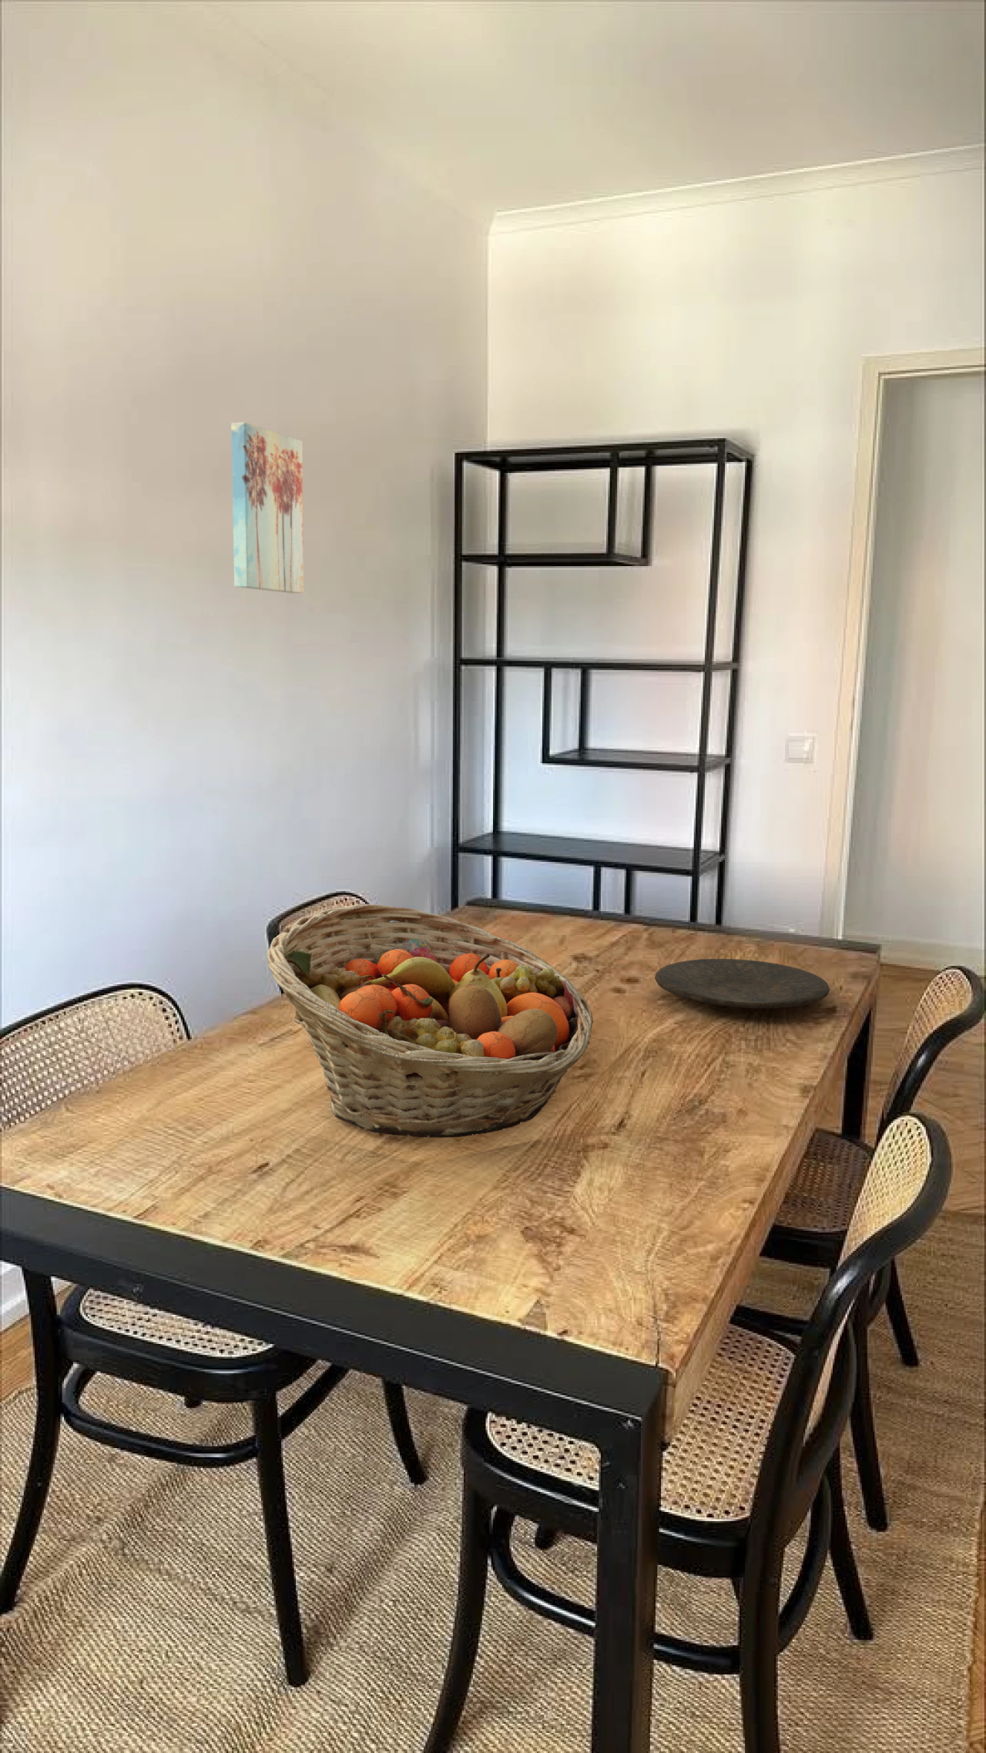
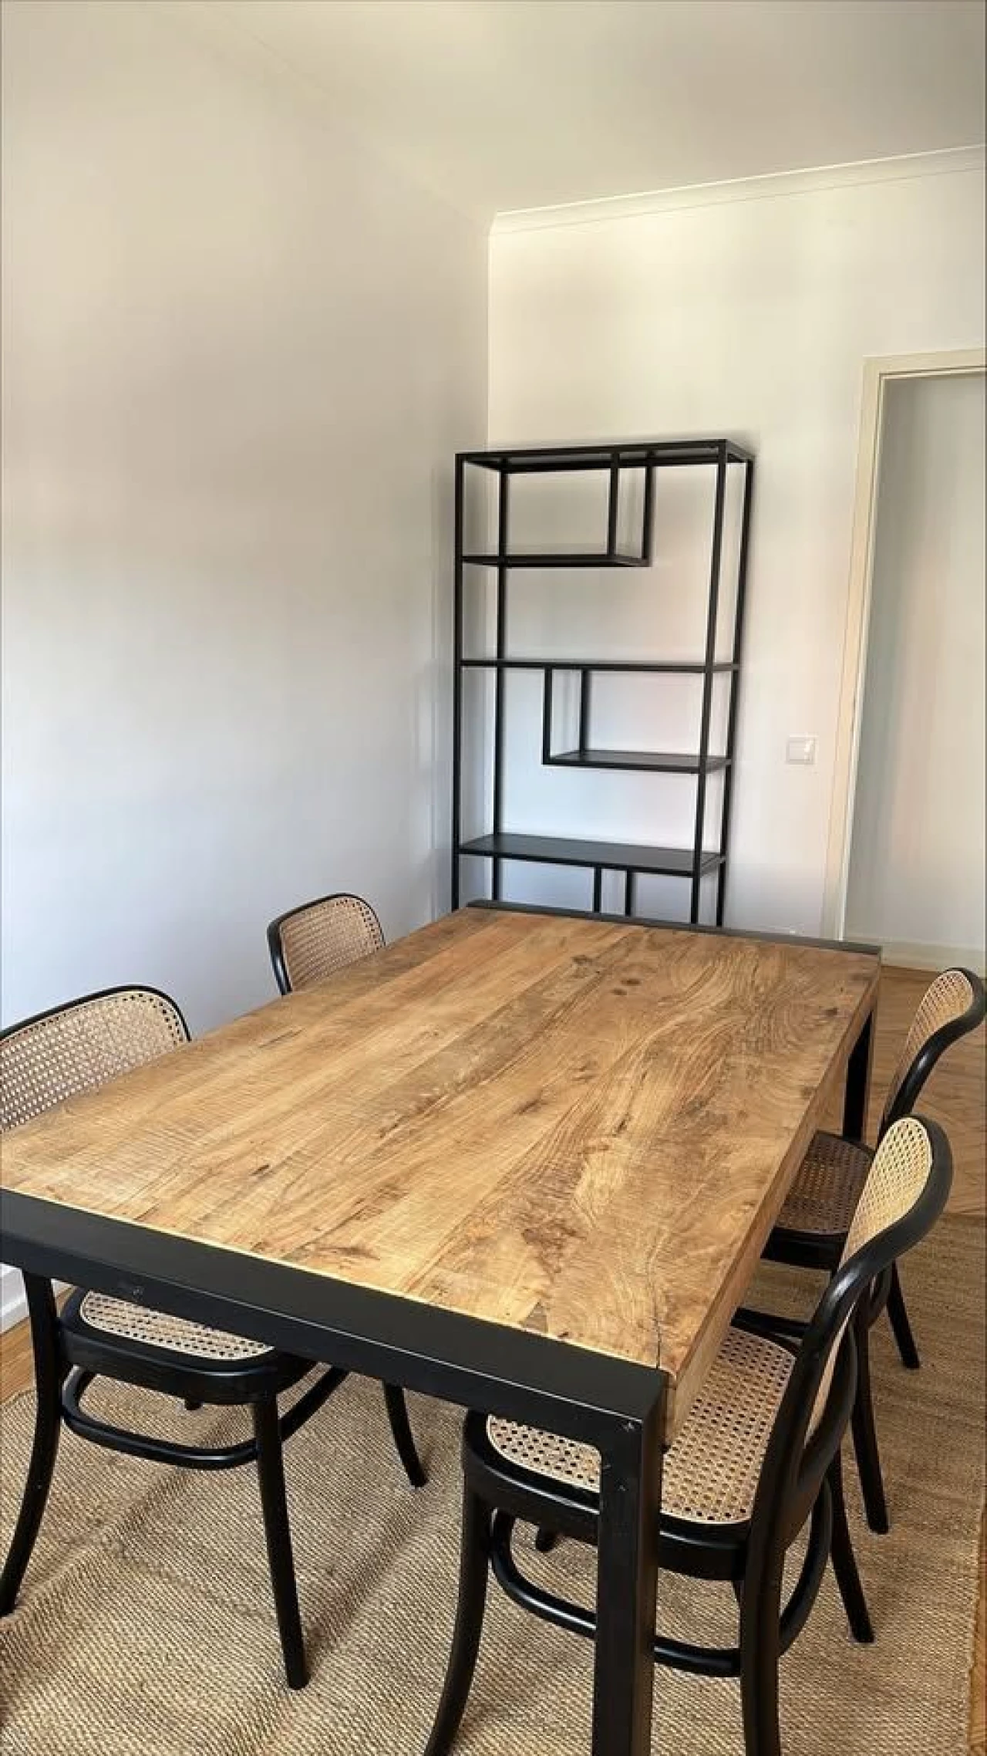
- wall art (268, 512)
- plate (740, 987)
- fruit basket (436, 1009)
